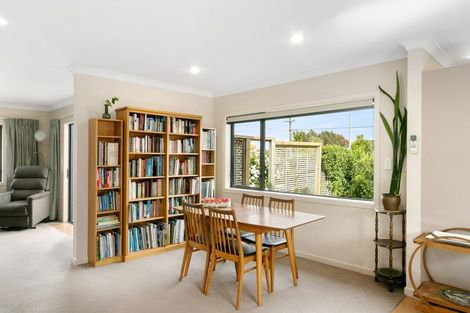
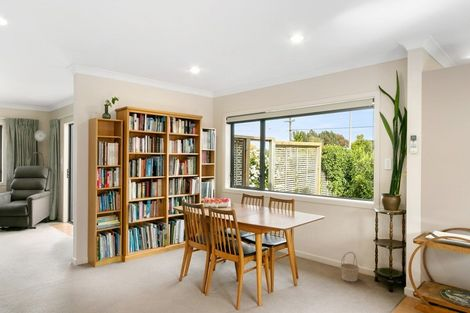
+ basket (349, 264)
